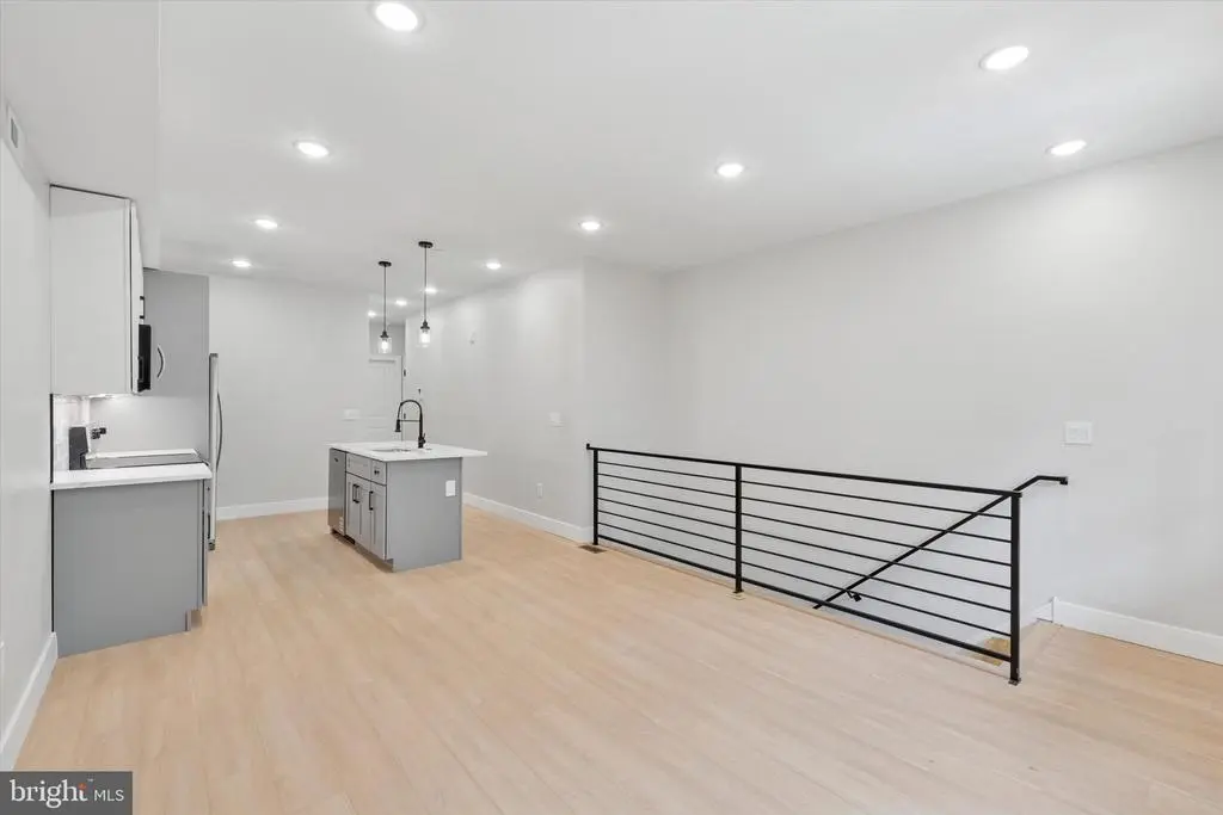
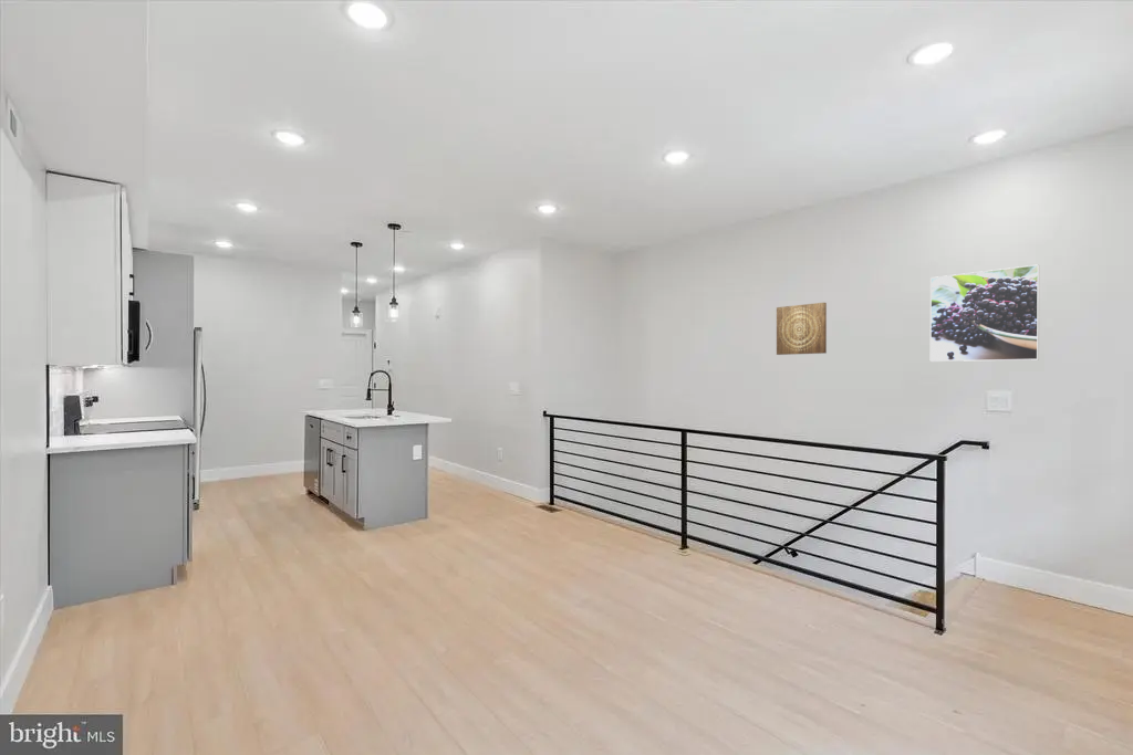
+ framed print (981, 316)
+ wall art (800, 329)
